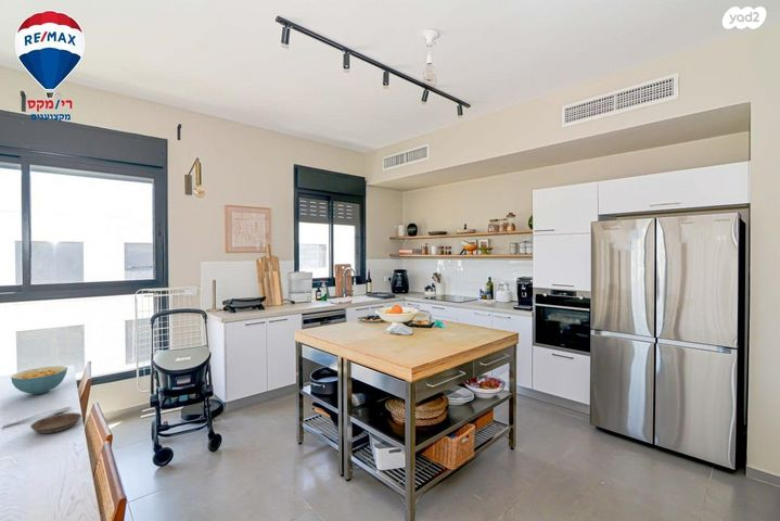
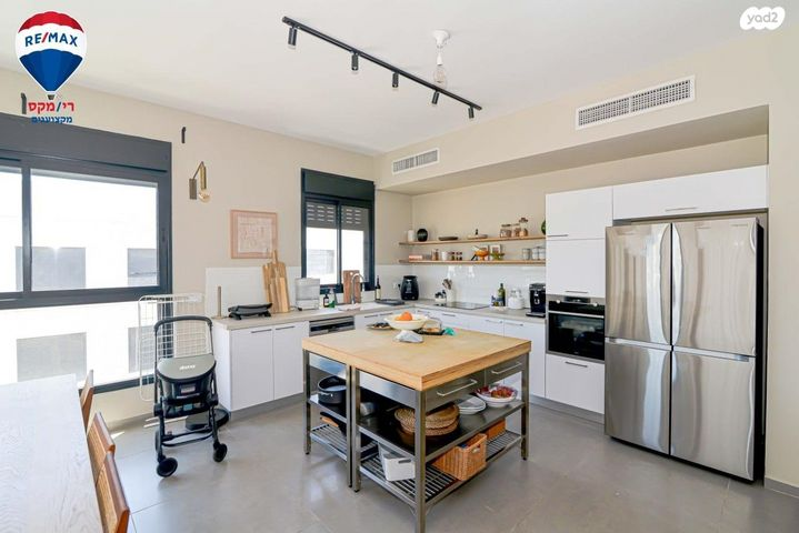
- saucer (56, 423)
- spoon (38, 415)
- cereal bowl (40, 382)
